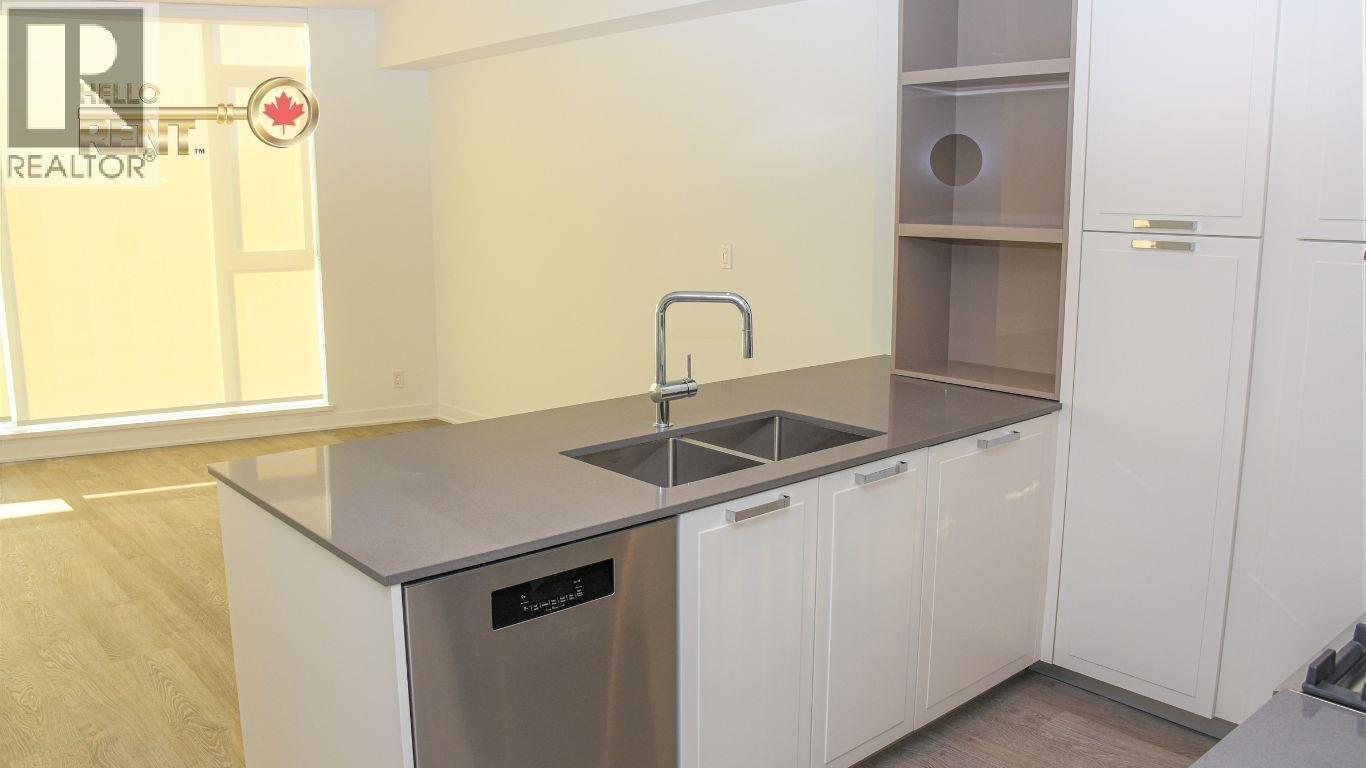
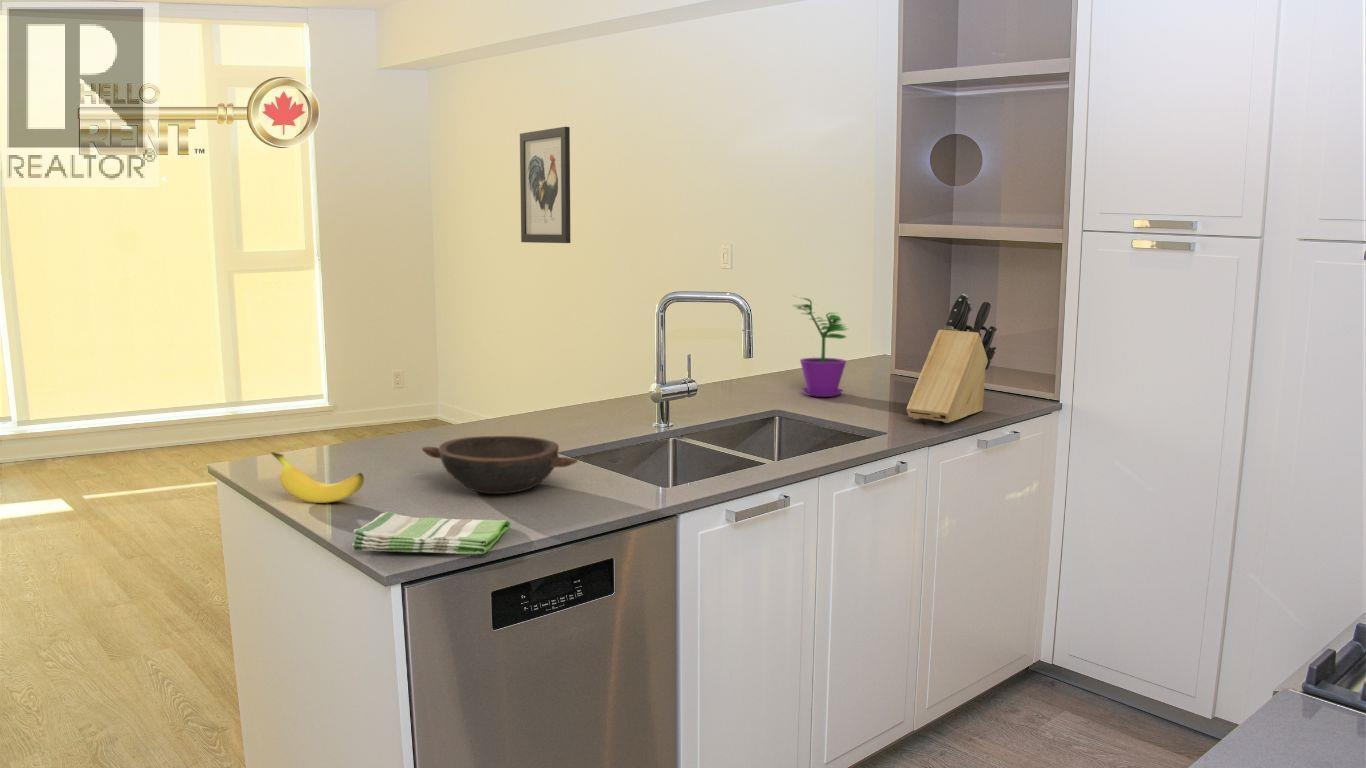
+ dish towel (433, 529)
+ flower pot (822, 342)
+ knife block (955, 355)
+ bowl (499, 466)
+ wall art (544, 186)
+ banana (316, 481)
